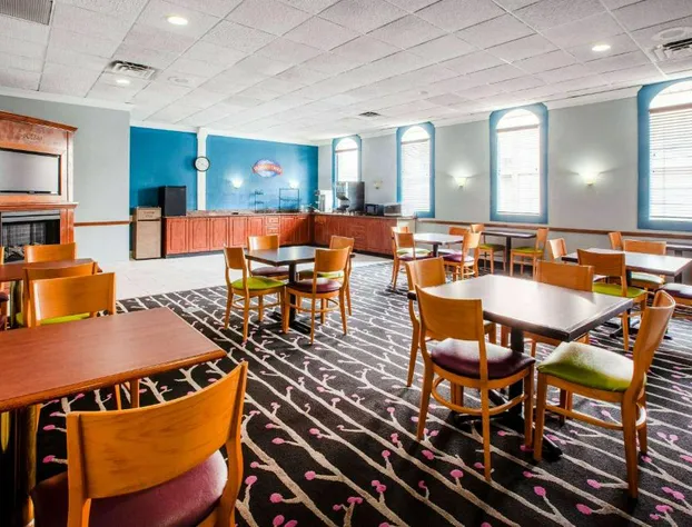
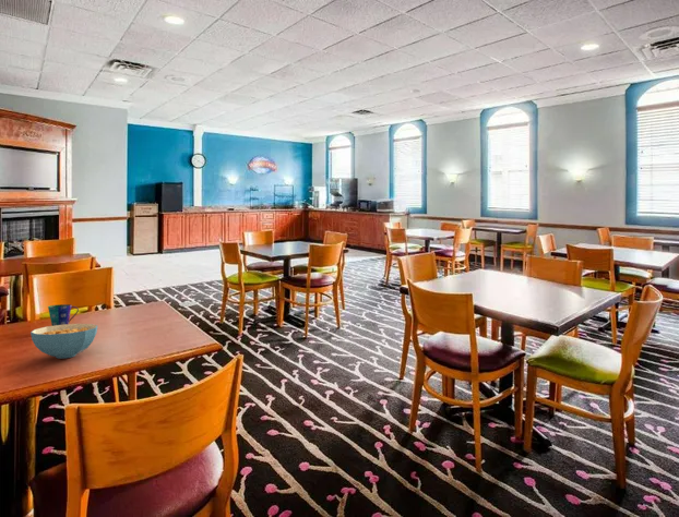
+ cereal bowl (65, 342)
+ cup (63, 315)
